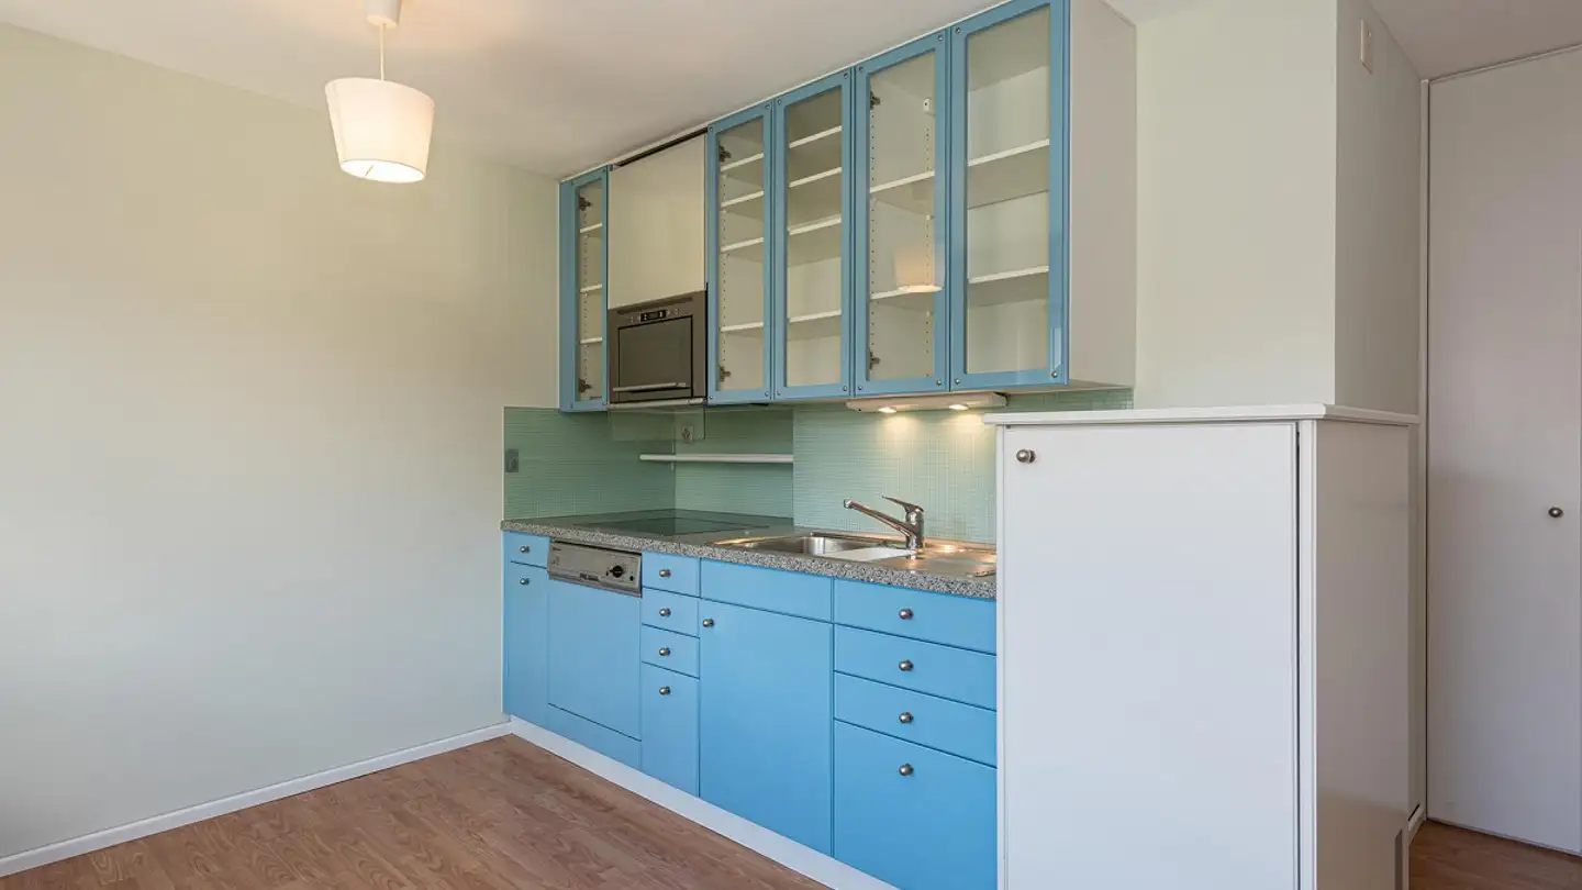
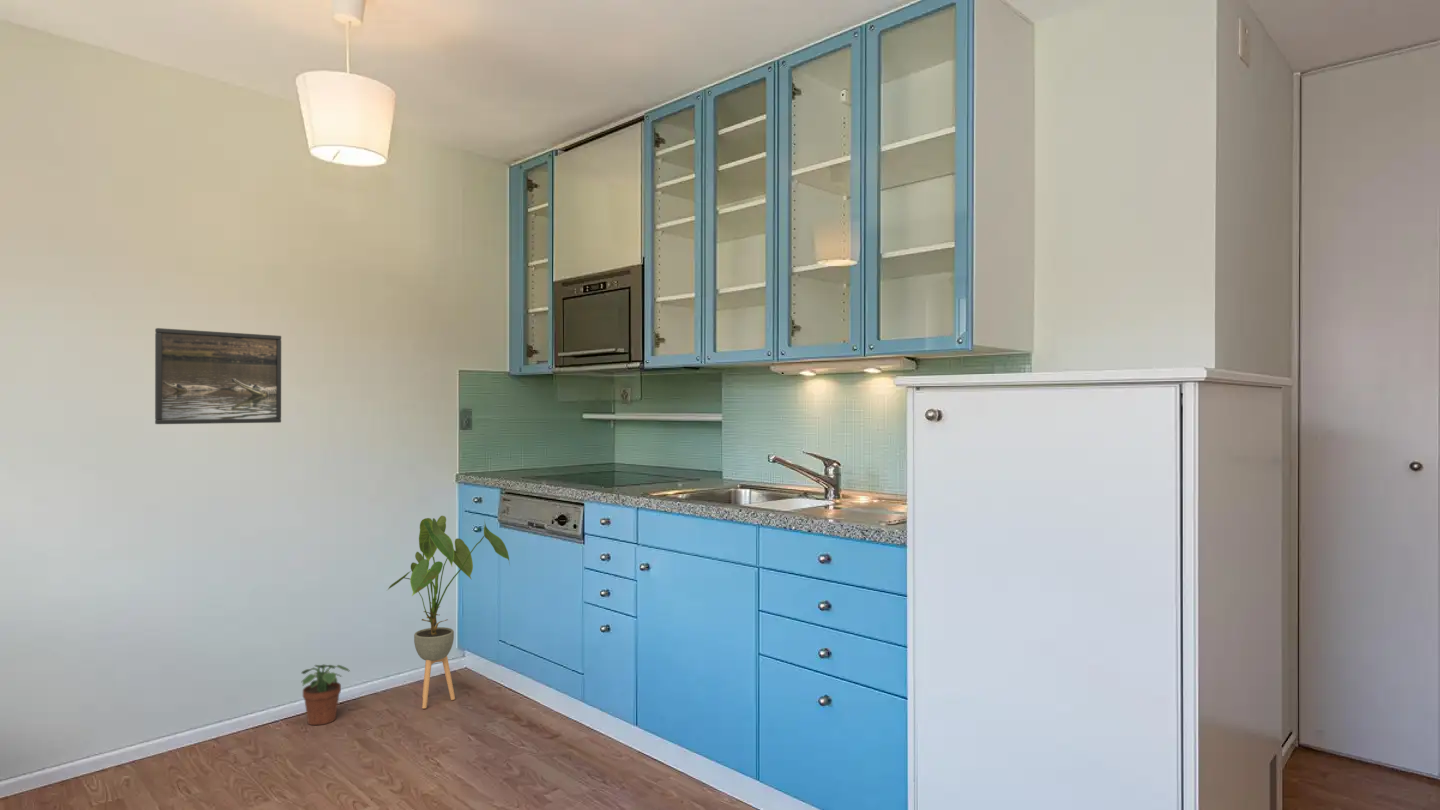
+ potted plant (323, 694)
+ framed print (221, 377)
+ house plant (439, 606)
